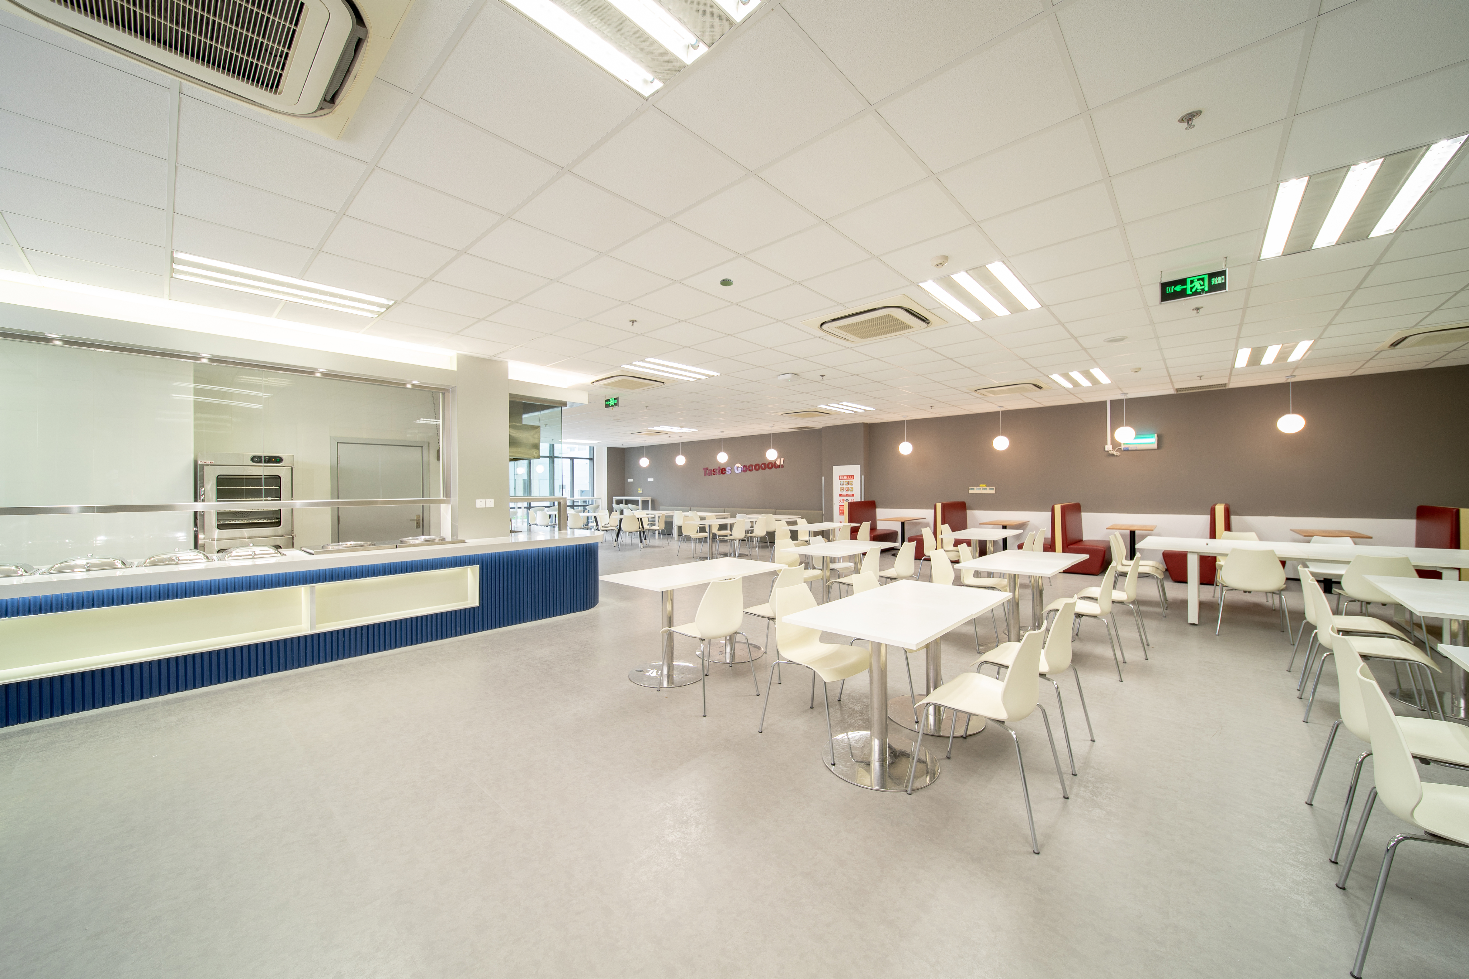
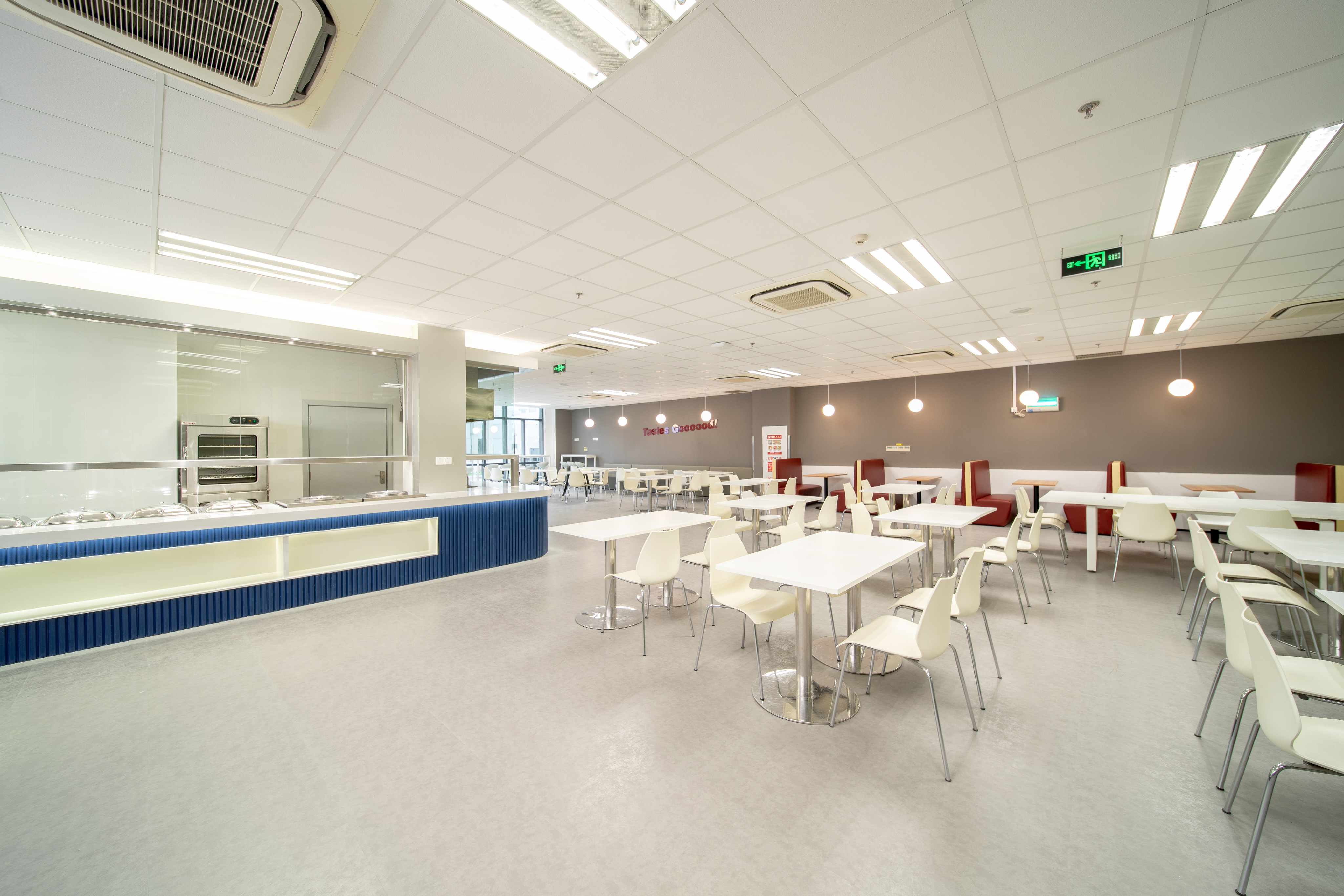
- smoke detector (727, 282)
